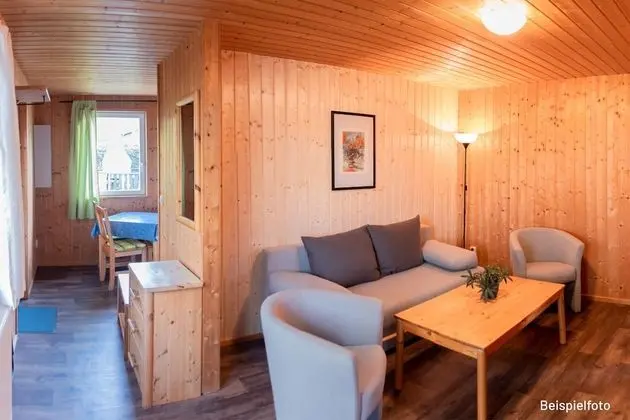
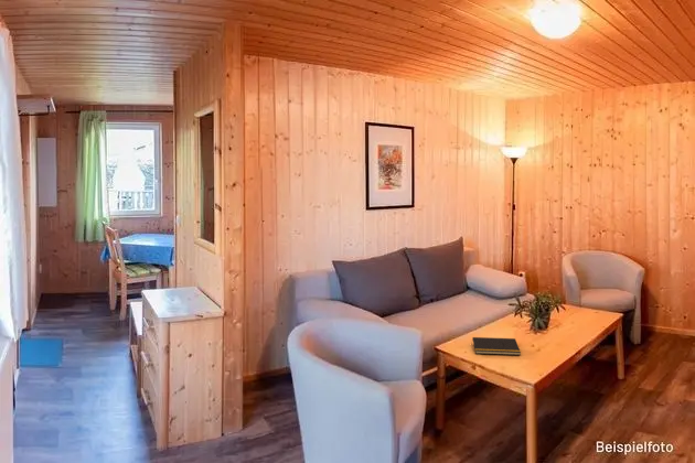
+ notepad (495, 345)
